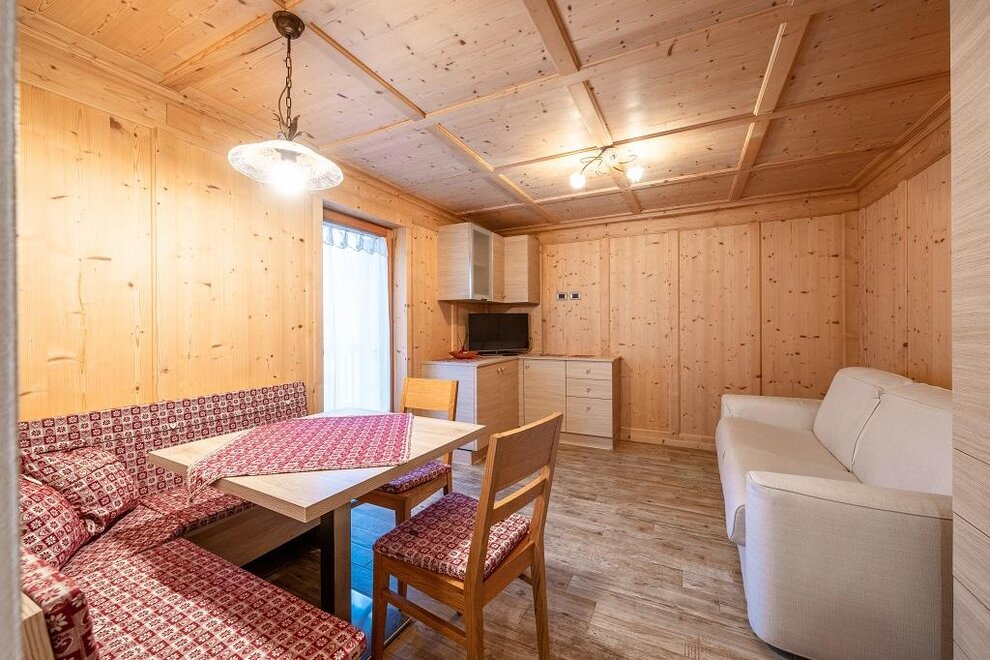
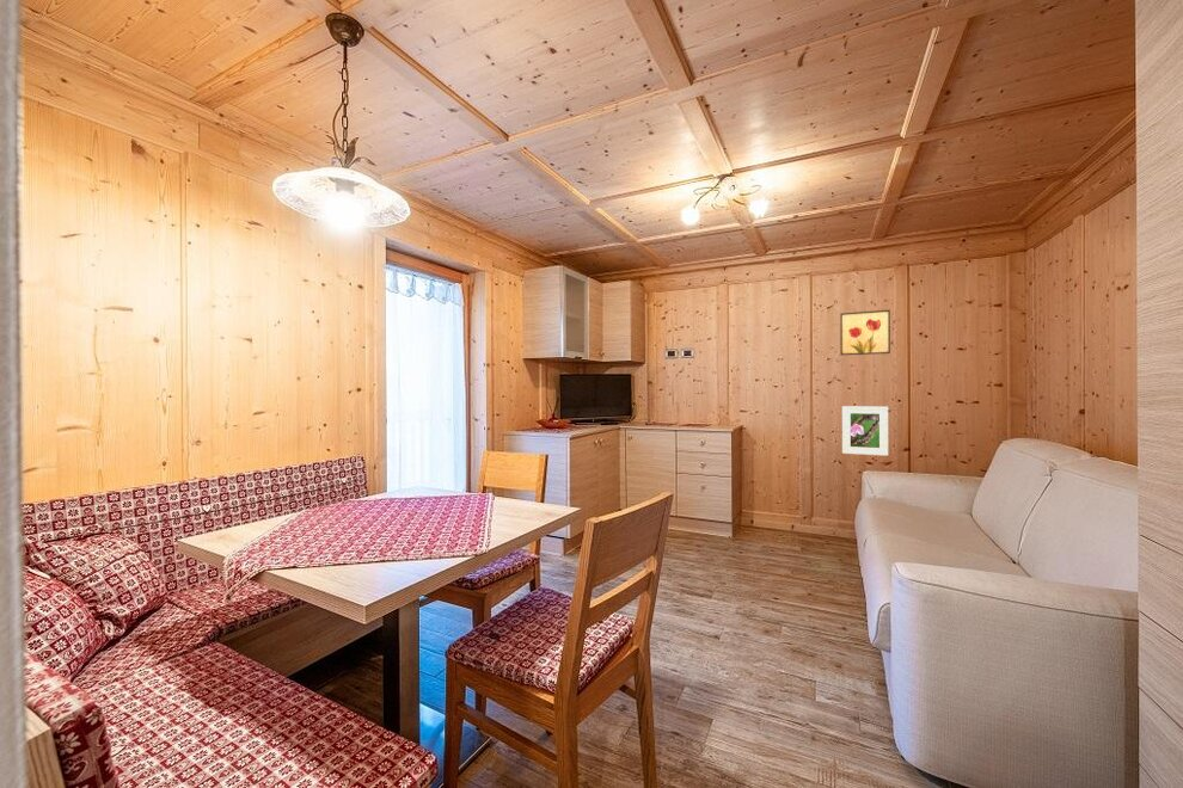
+ wall art (864, 333)
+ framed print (864, 430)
